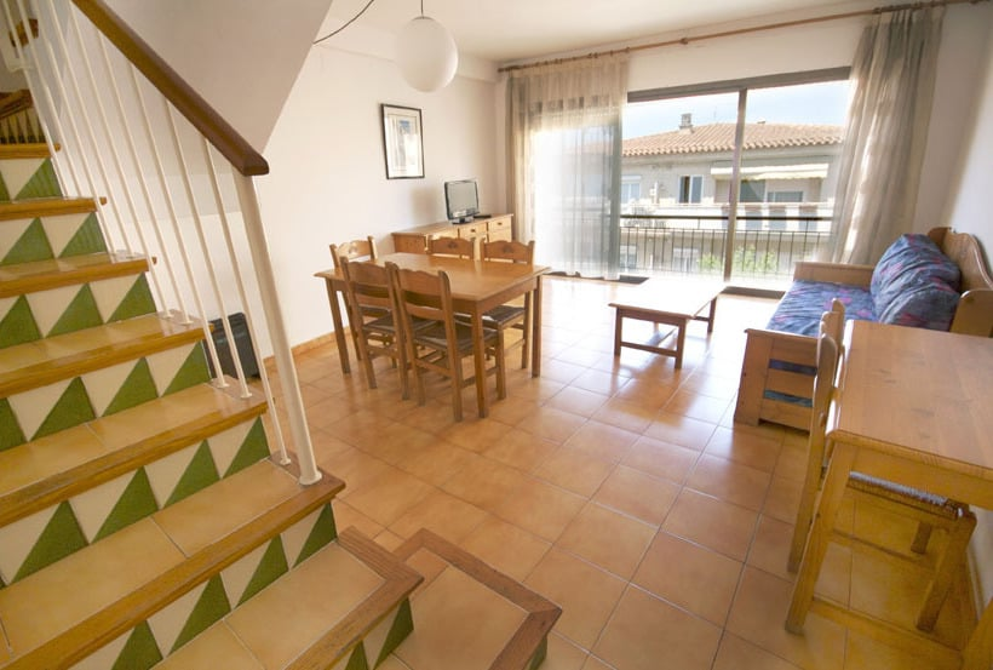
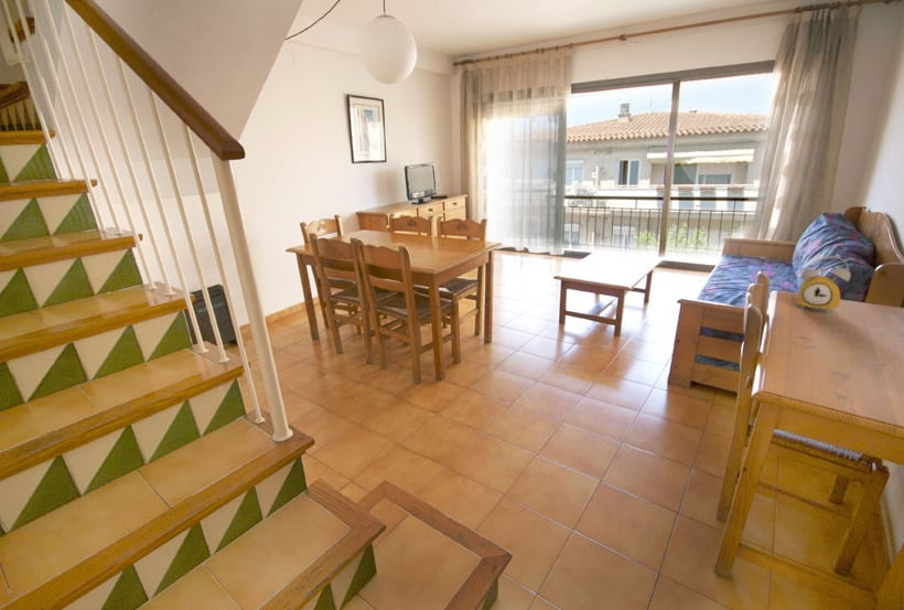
+ alarm clock (822, 281)
